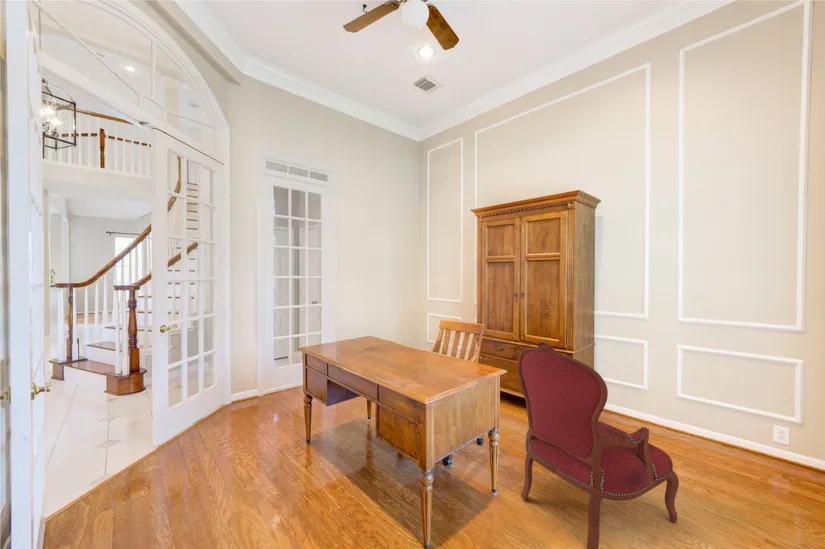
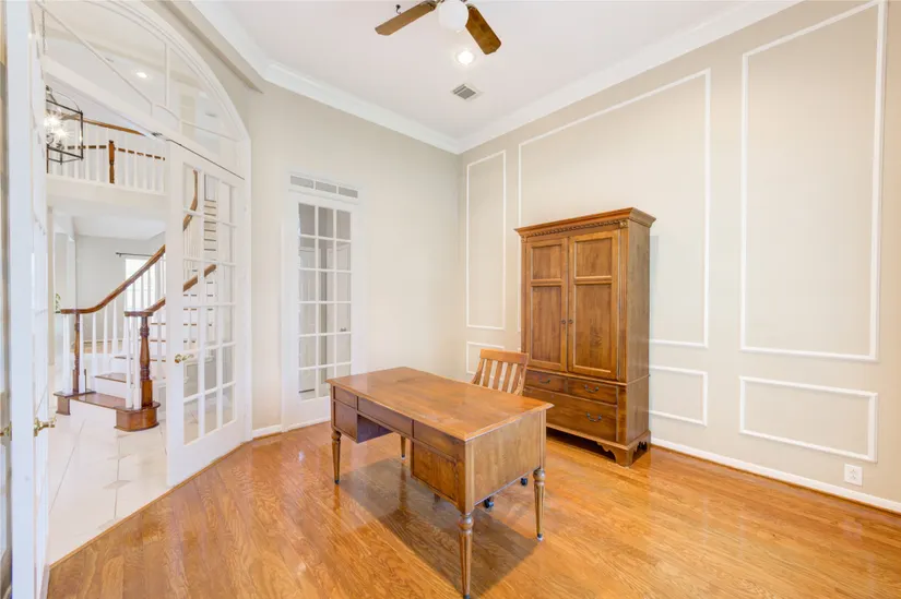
- armchair (582, 421)
